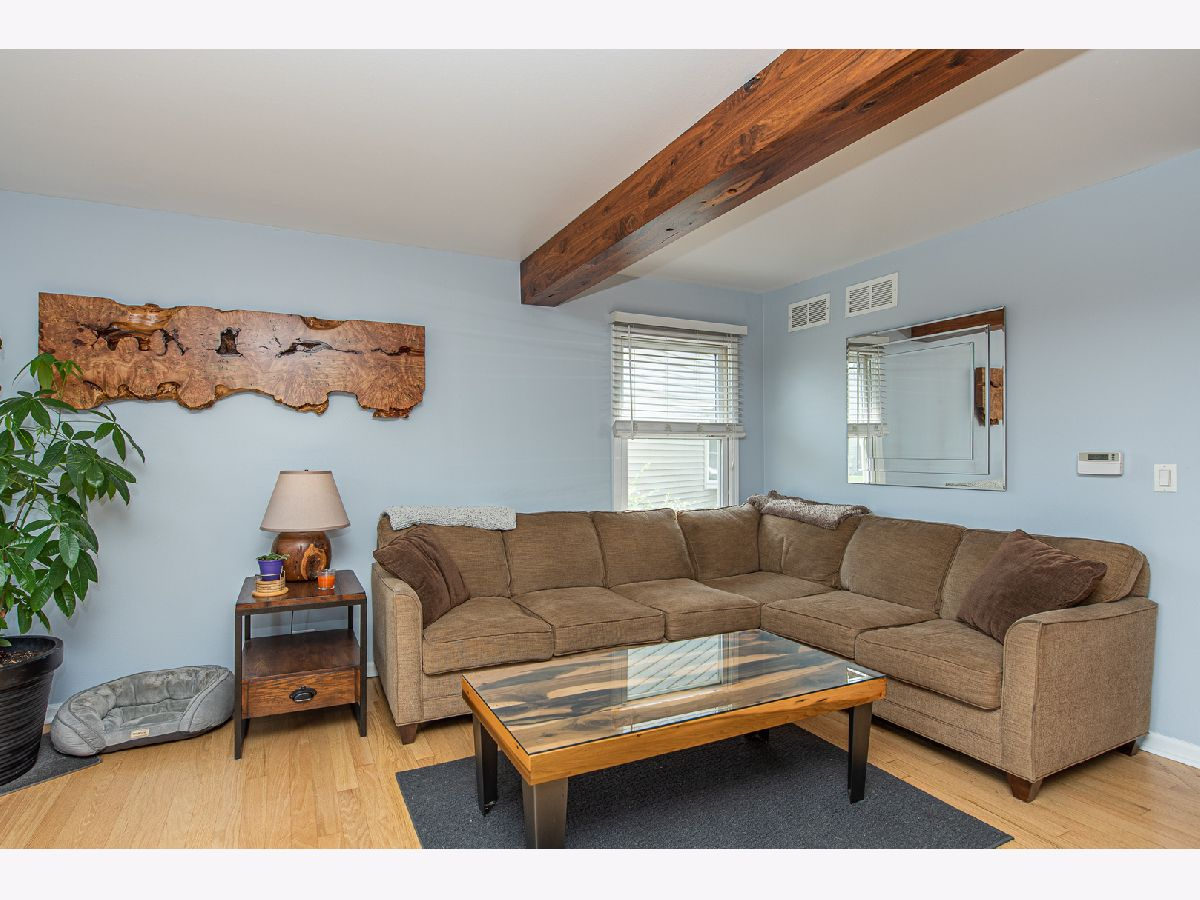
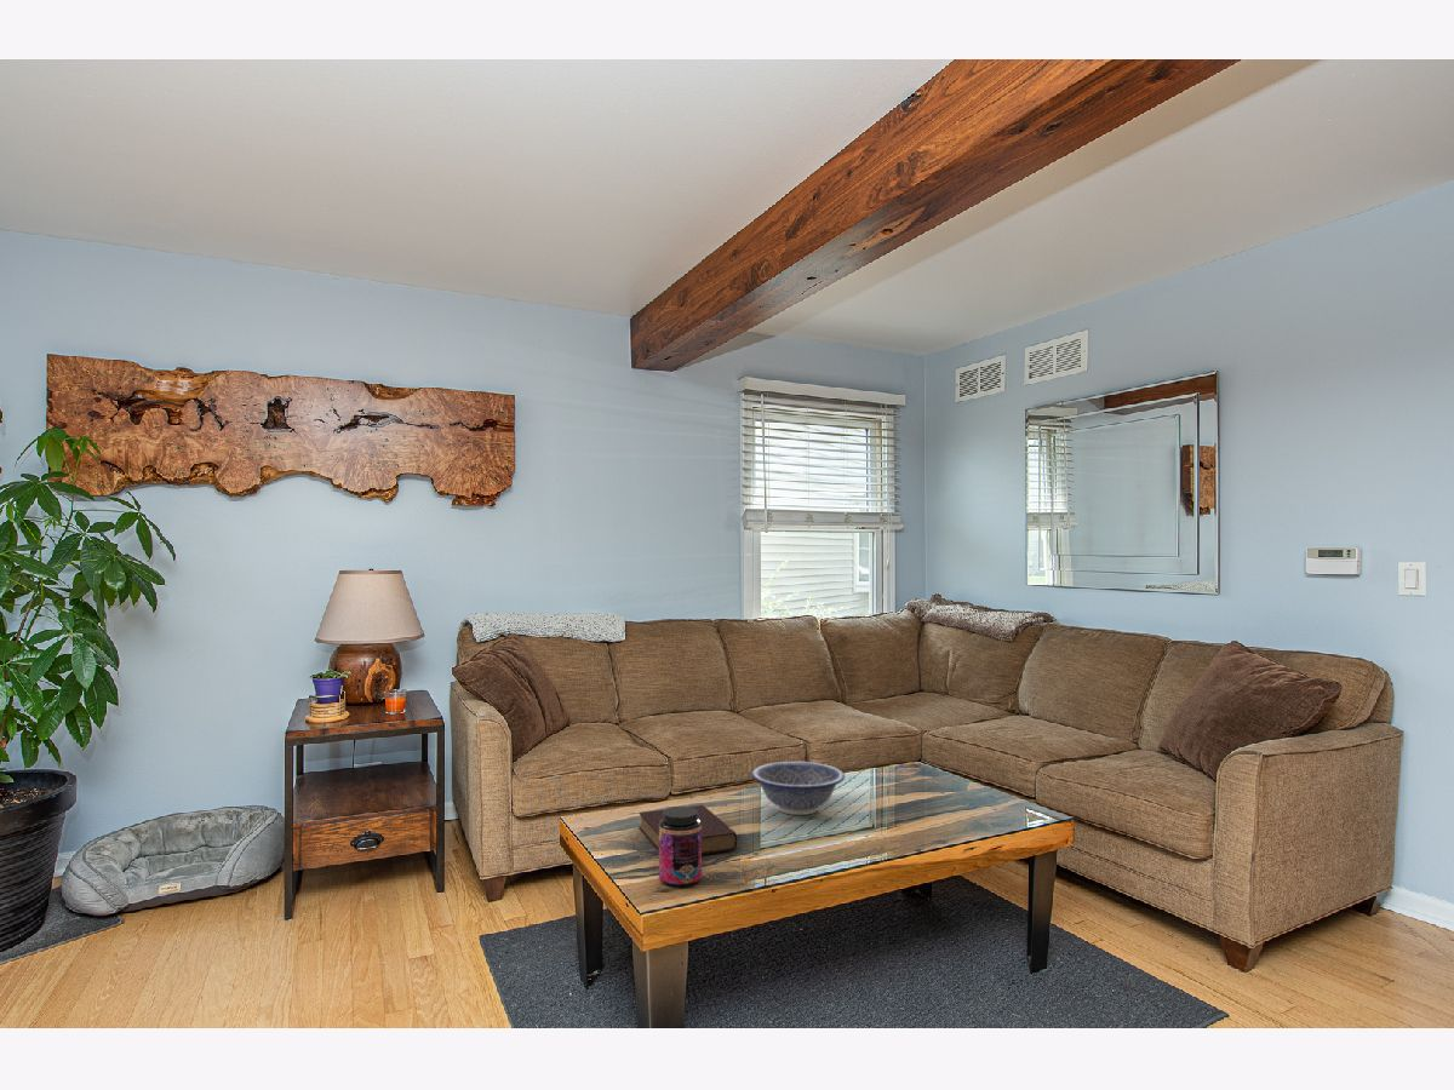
+ jar (680, 845)
+ decorative bowl (797, 791)
+ book (702, 830)
